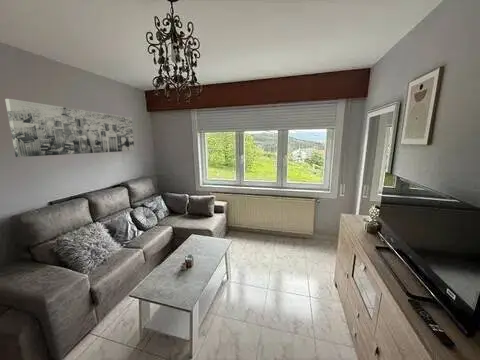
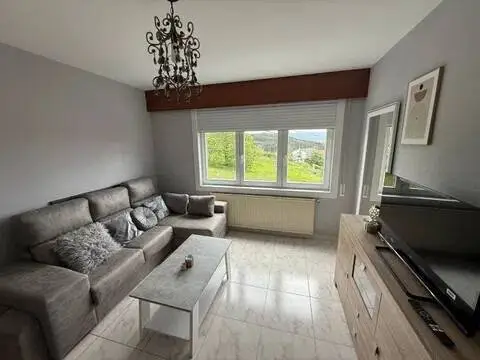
- wall art (88, 132)
